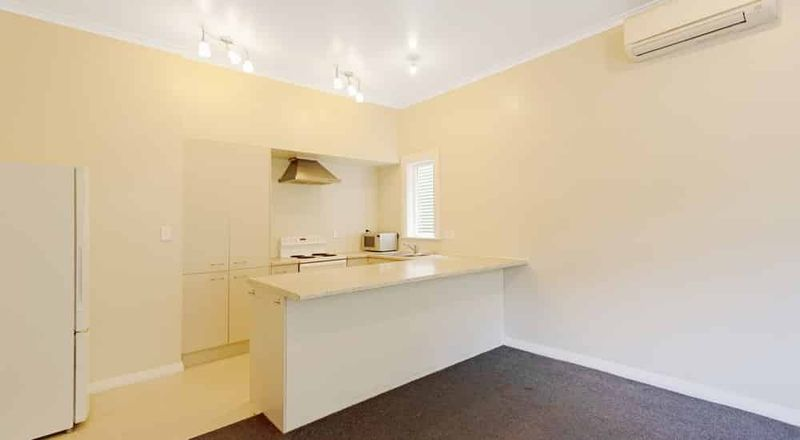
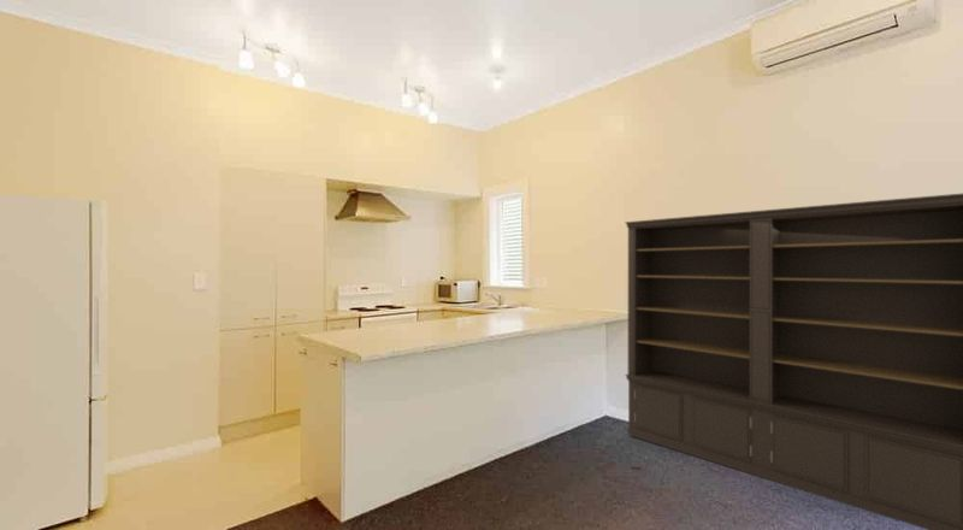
+ storage cabinet (767, 341)
